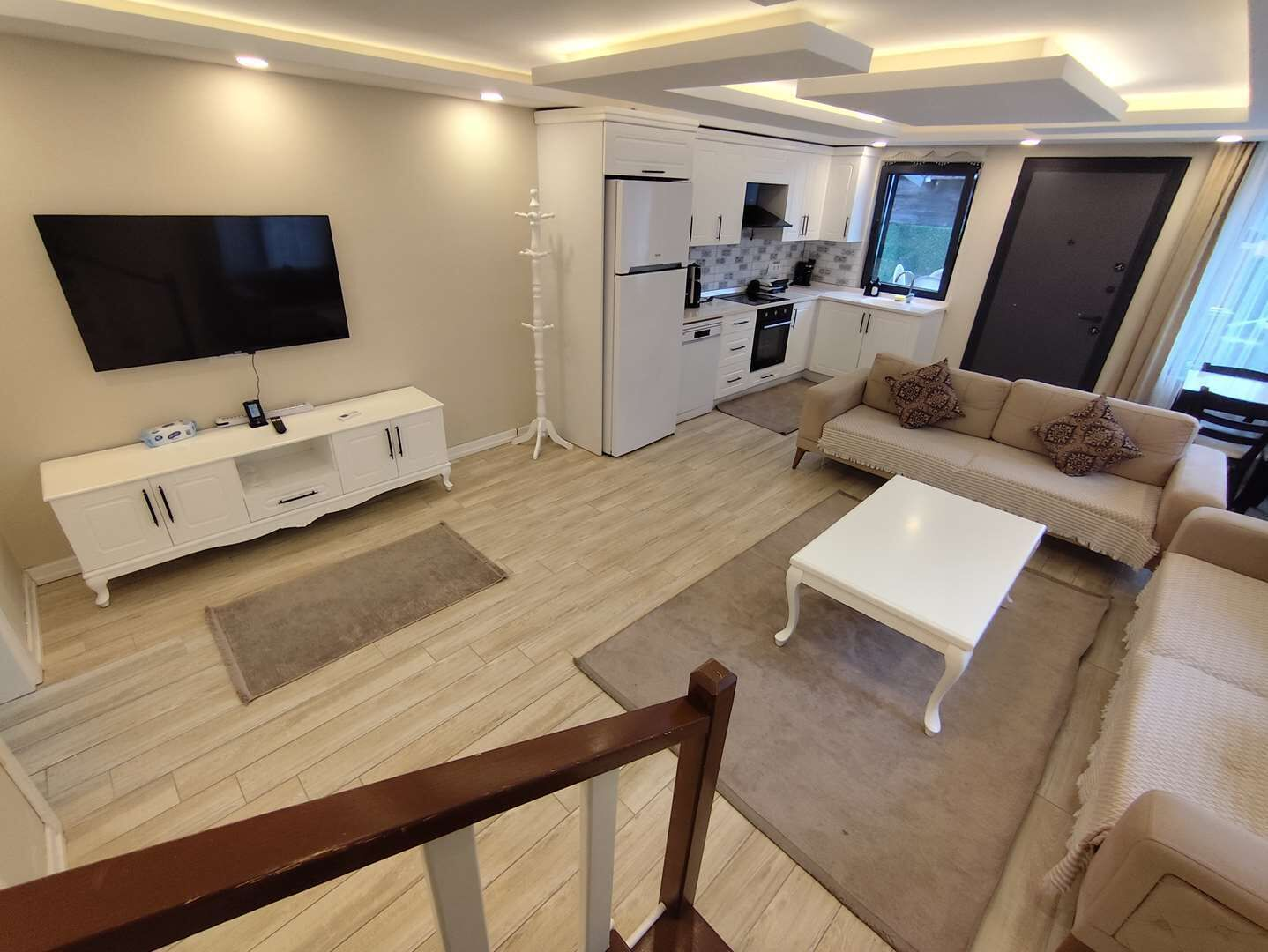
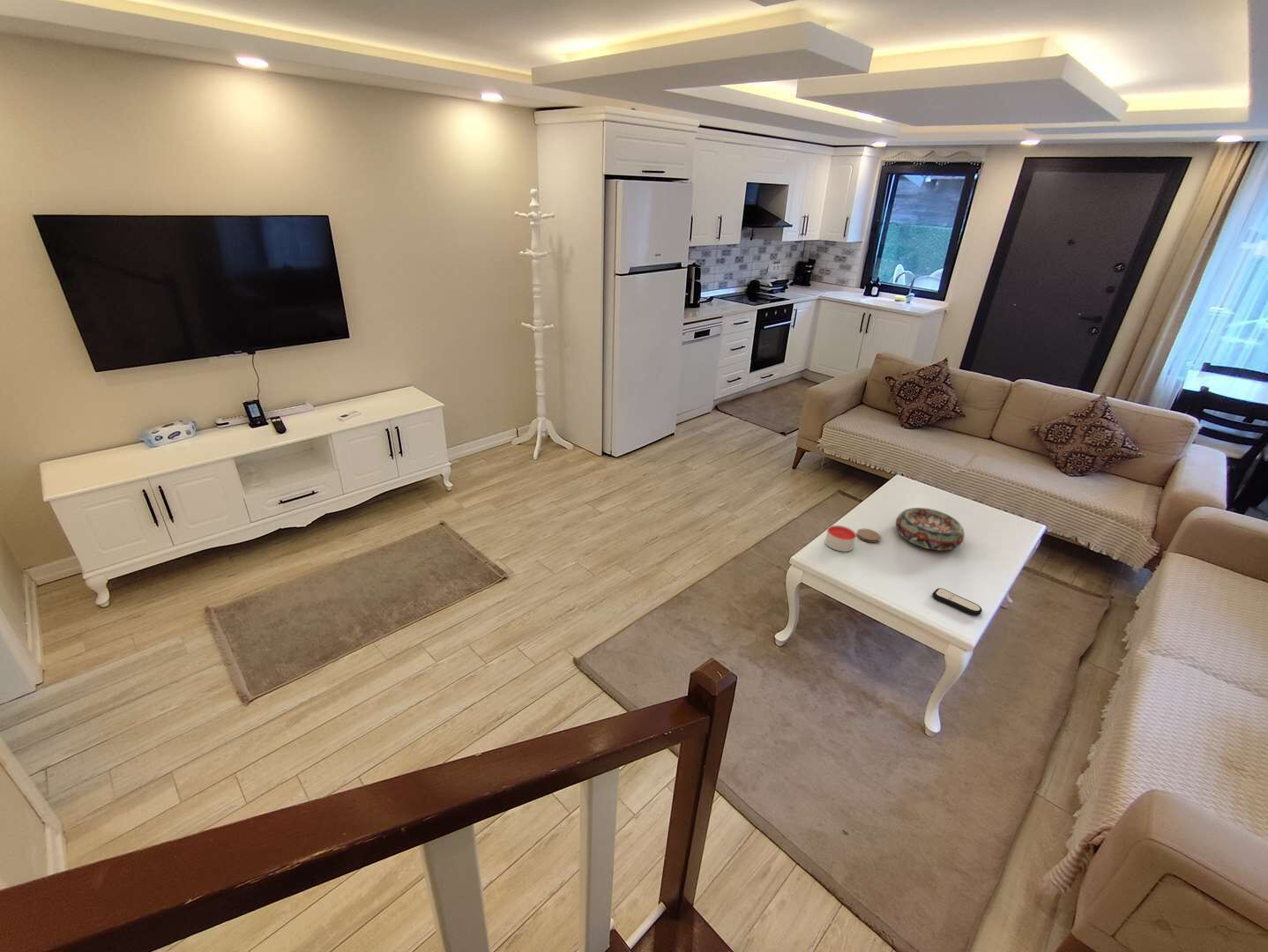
+ coaster (869, 535)
+ decorative bowl (929, 528)
+ candle (840, 538)
+ remote control (957, 601)
